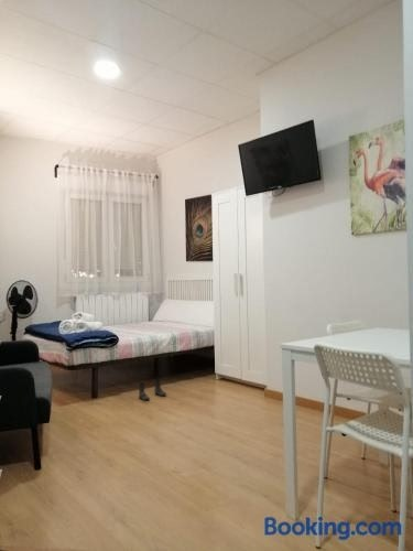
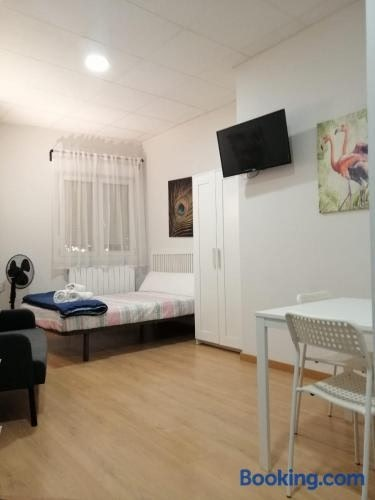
- boots (154, 389)
